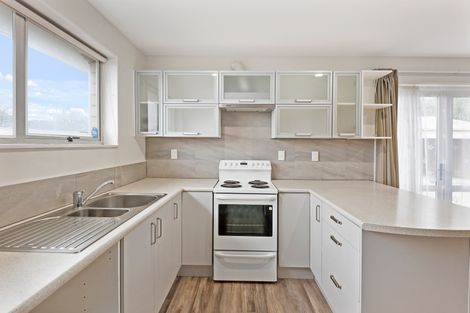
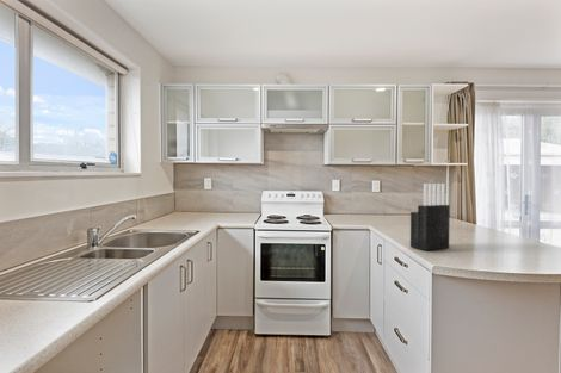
+ knife block (427, 215)
